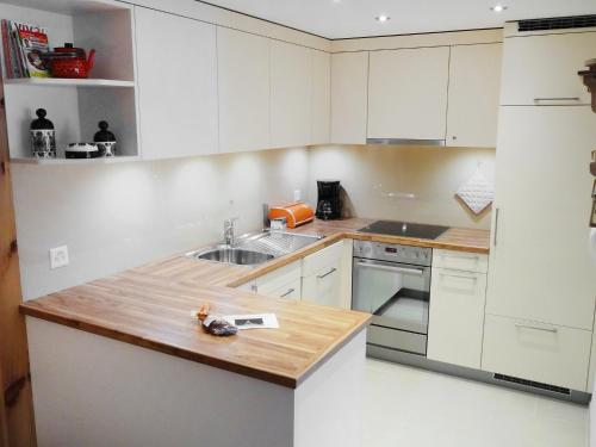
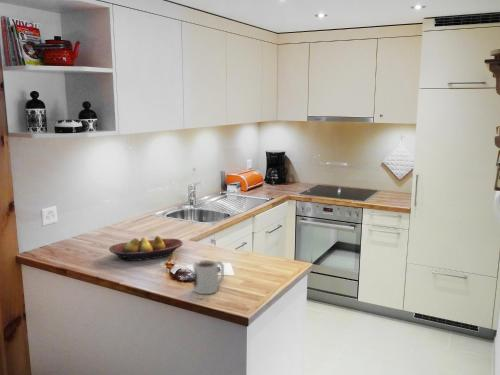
+ fruit bowl (147, 246)
+ mug (210, 275)
